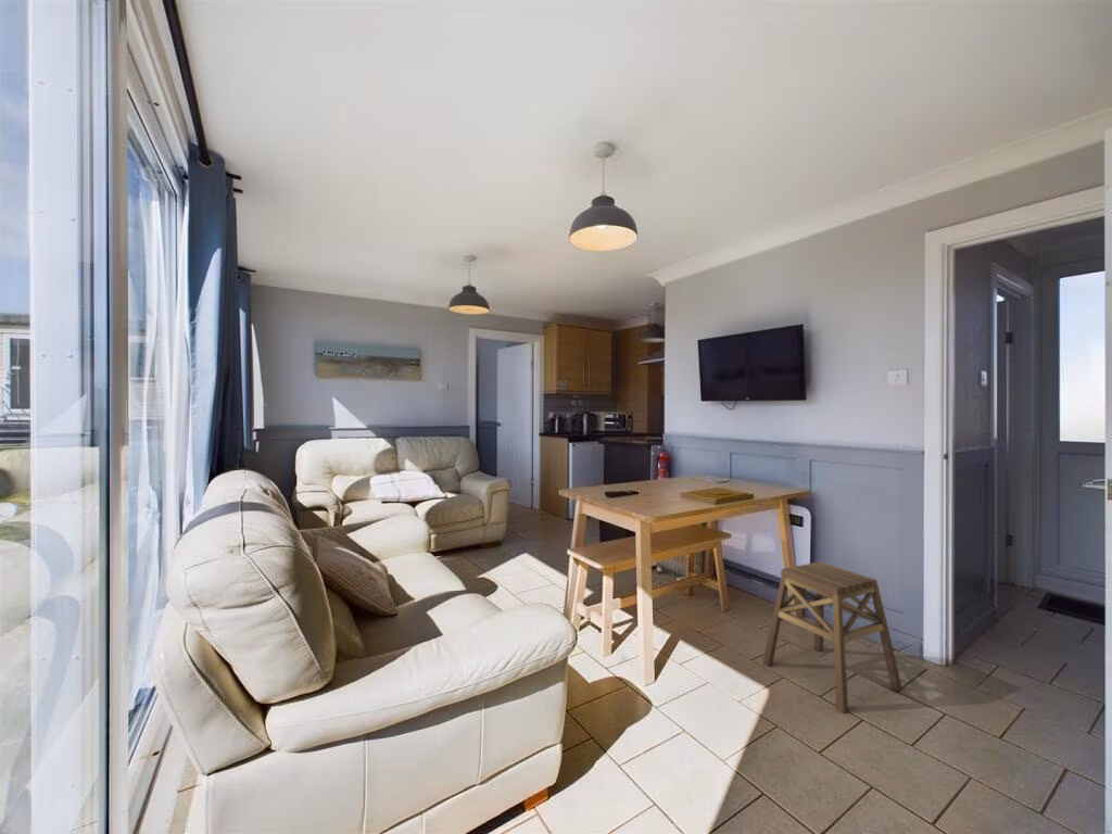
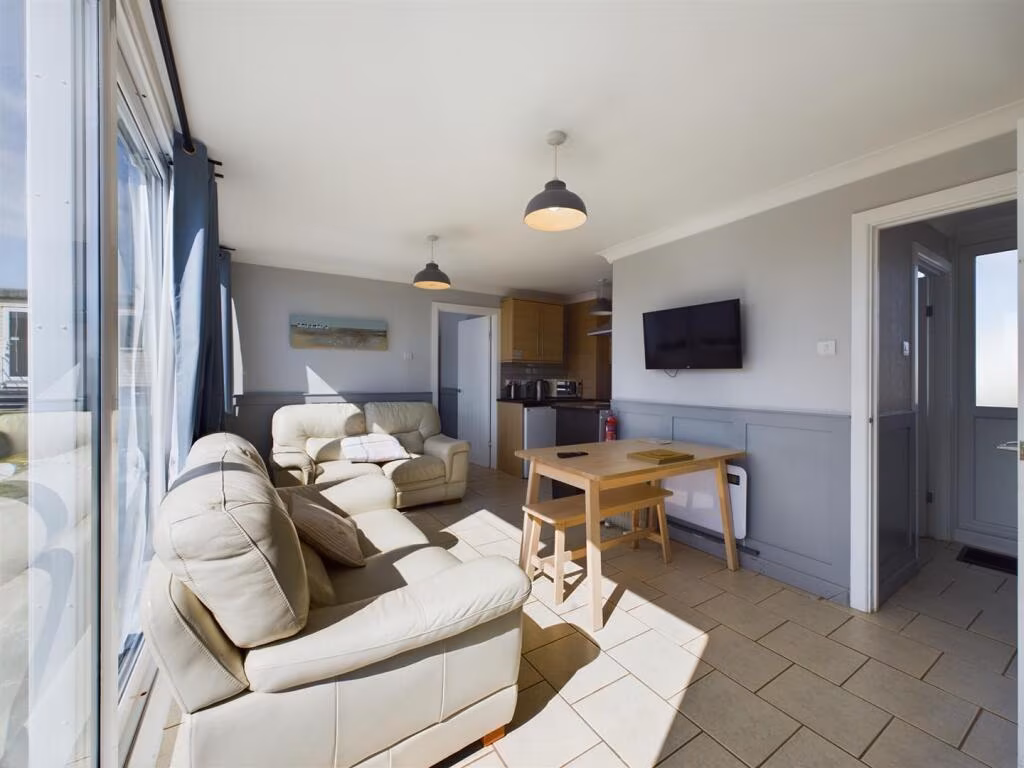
- stool (829, 624)
